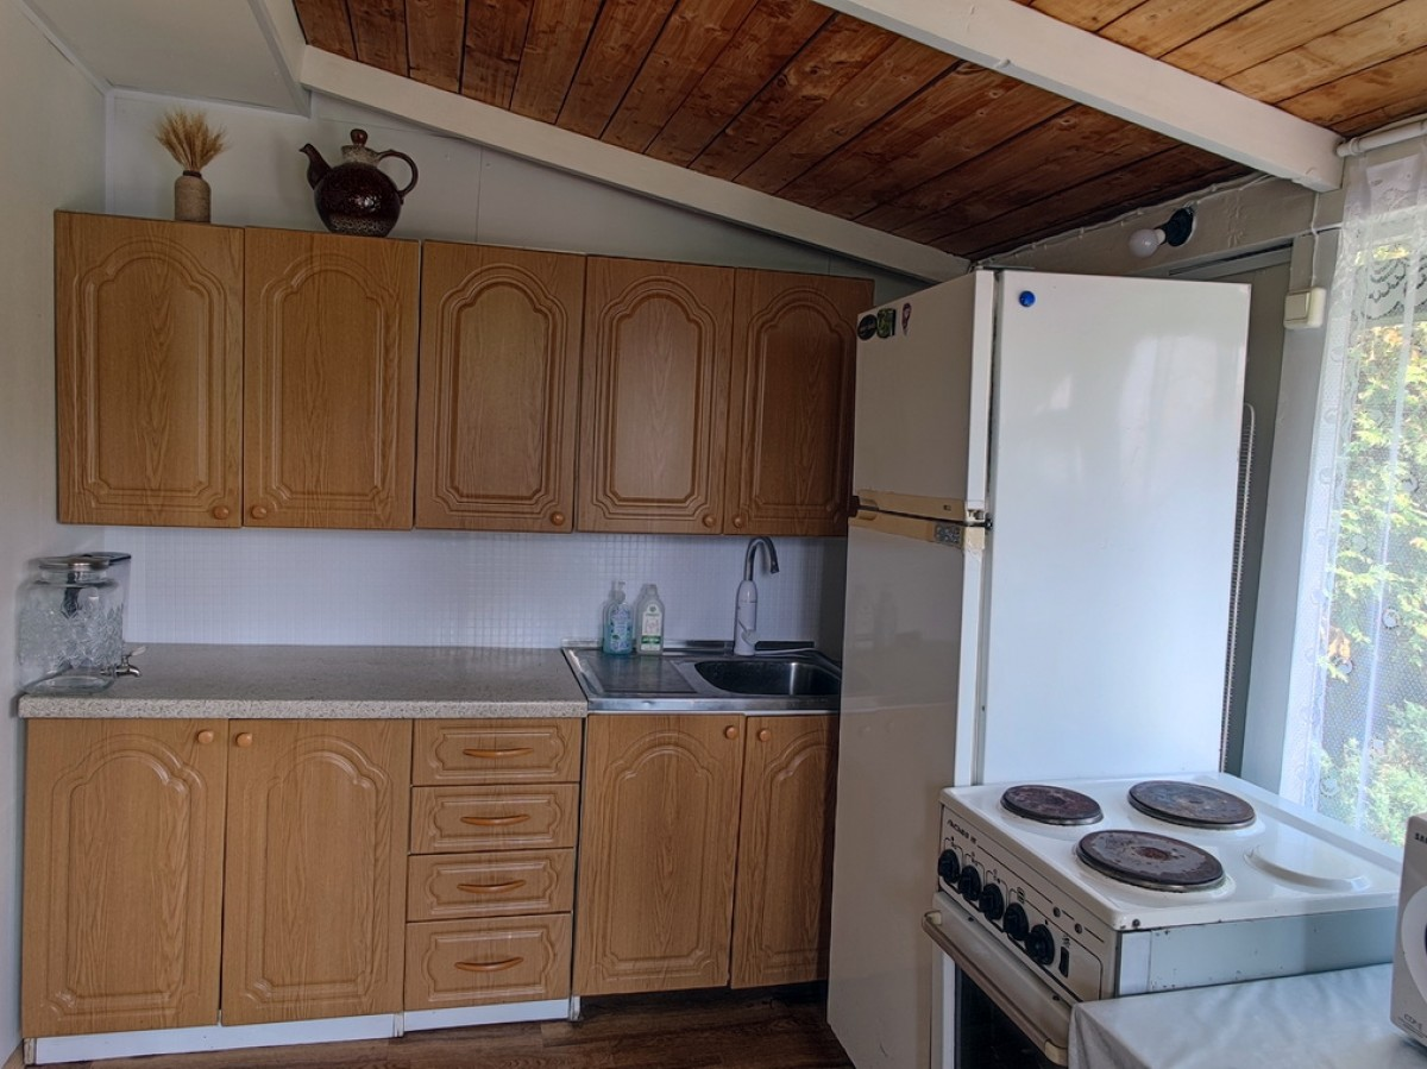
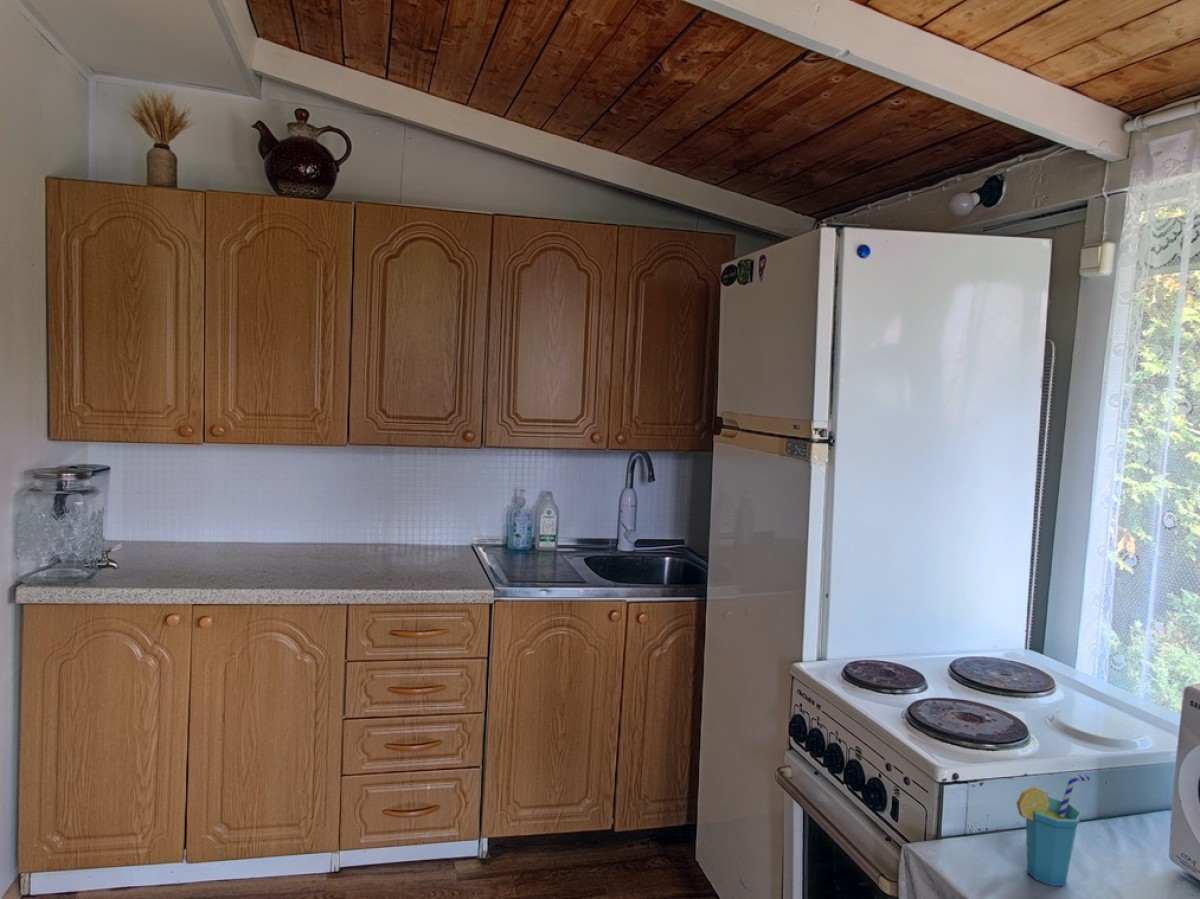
+ cup (1054, 827)
